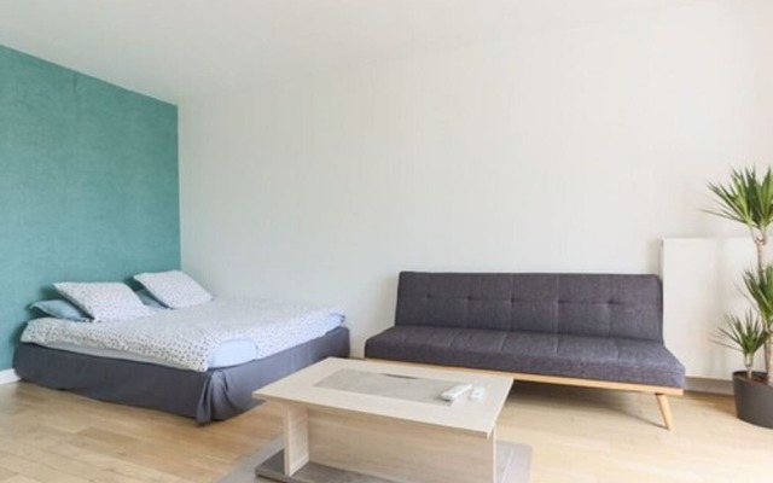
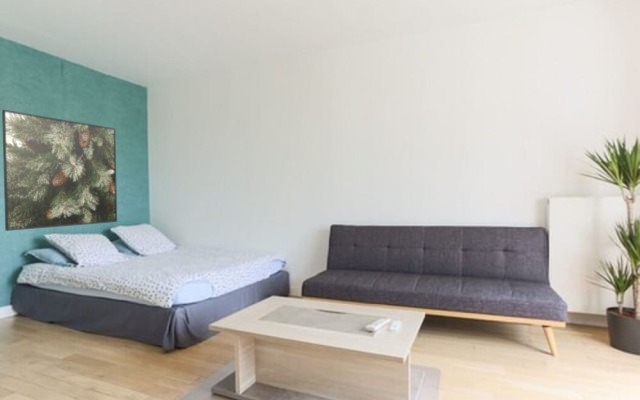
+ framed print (67, 173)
